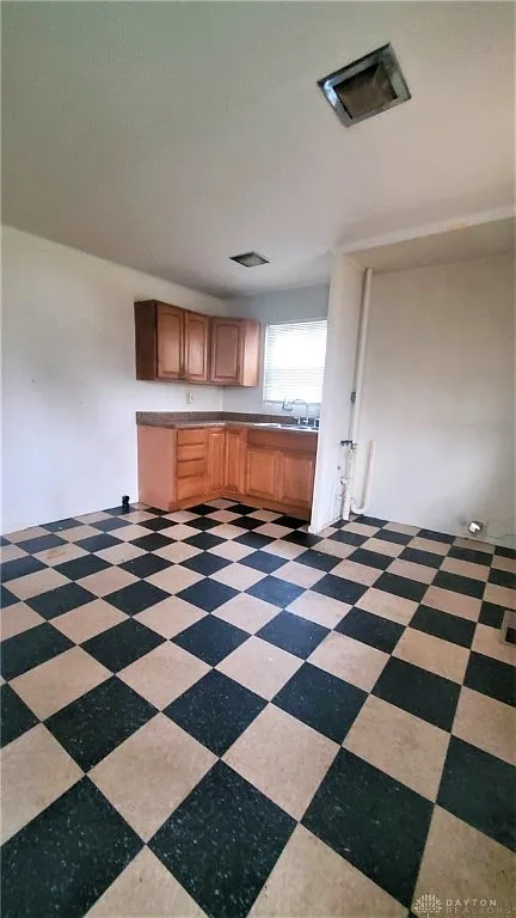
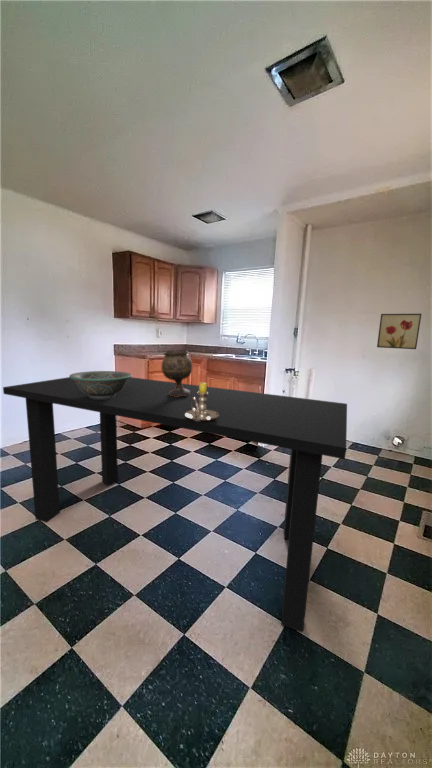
+ decorative bowl (102, 385)
+ candlestick (200, 397)
+ dining table (179, 427)
+ wall art (398, 331)
+ goblet (176, 372)
